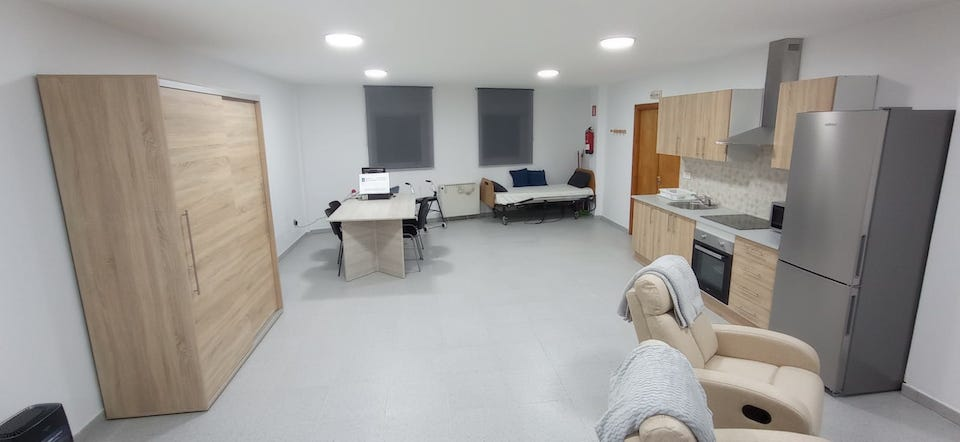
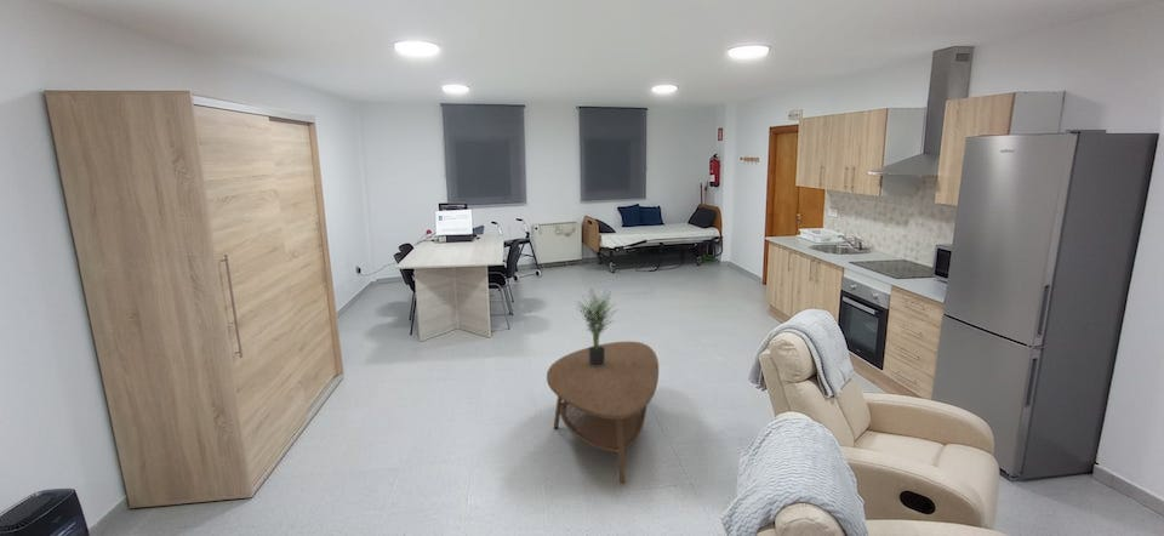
+ coffee table (603, 400)
+ potted plant (597, 323)
